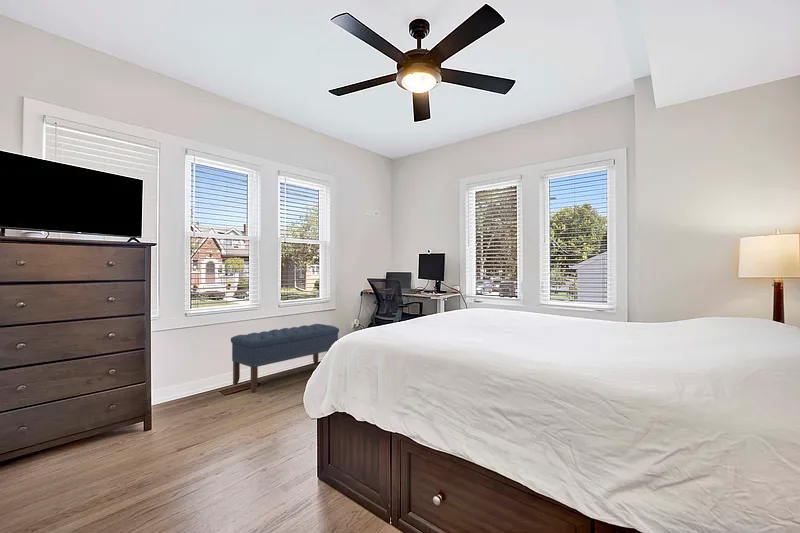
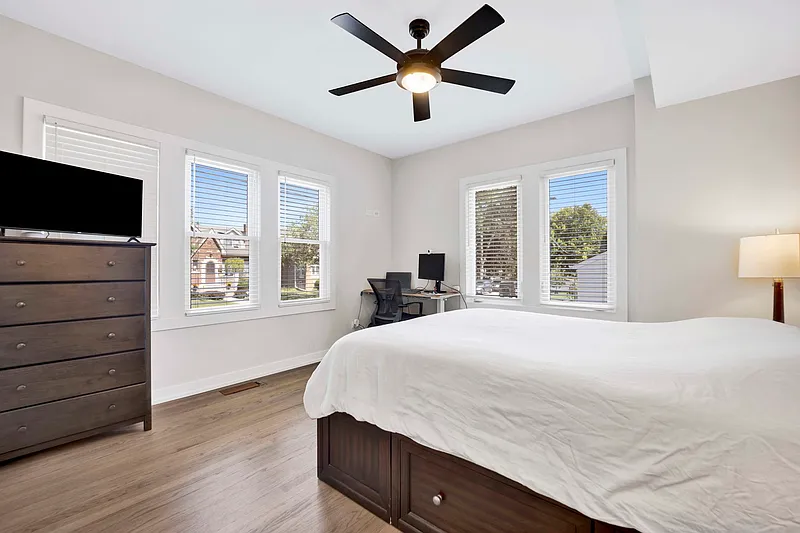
- bench (288, 352)
